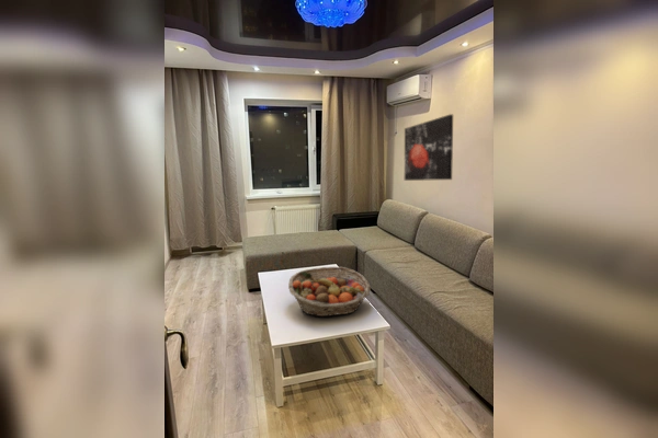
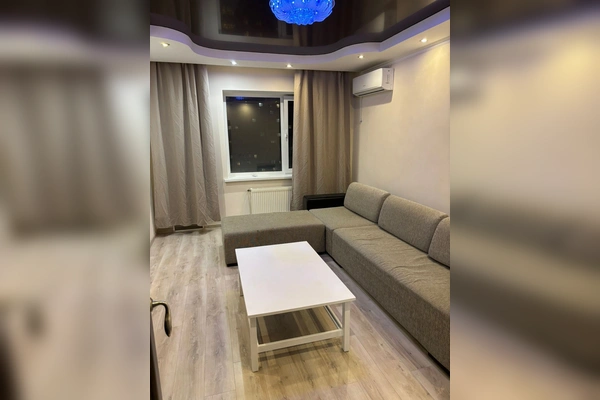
- wall art (426, 151)
- fruit basket (329, 290)
